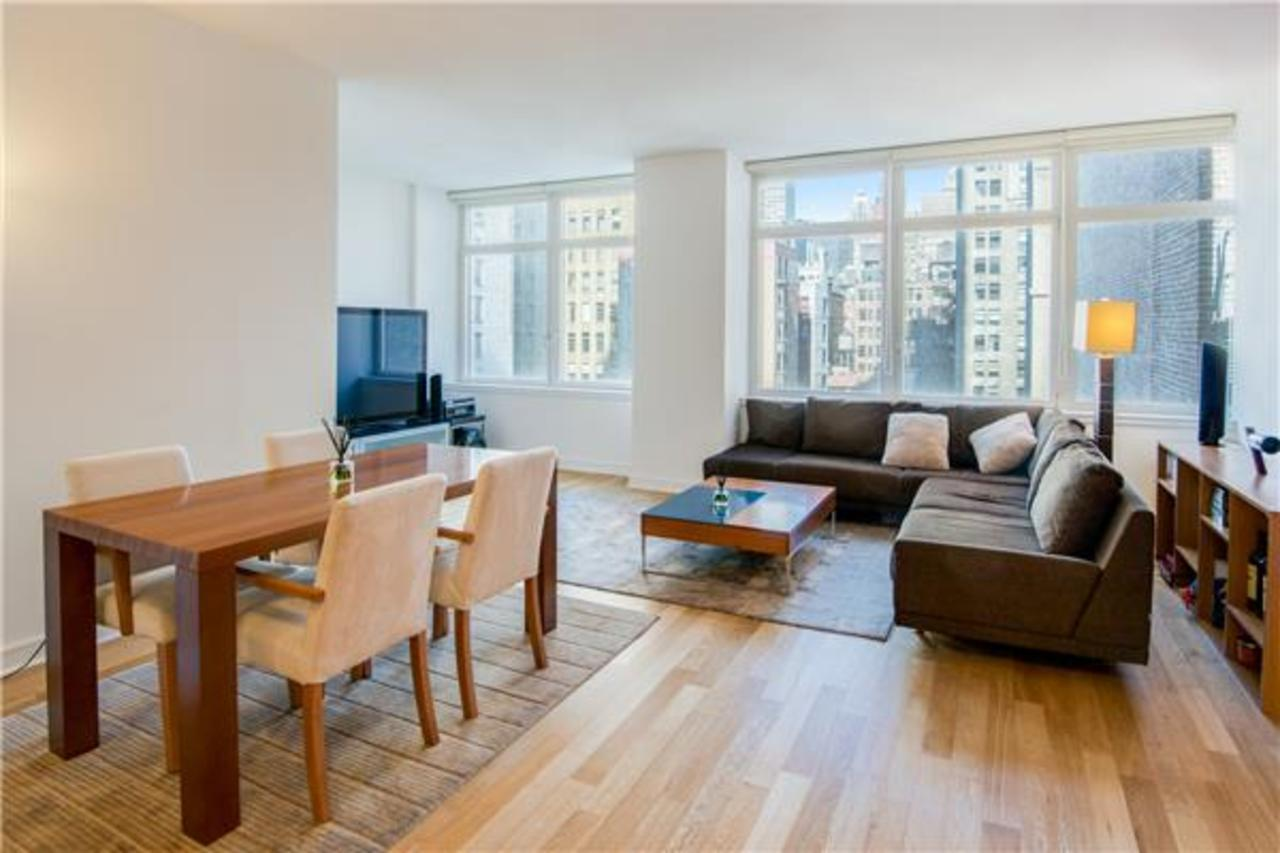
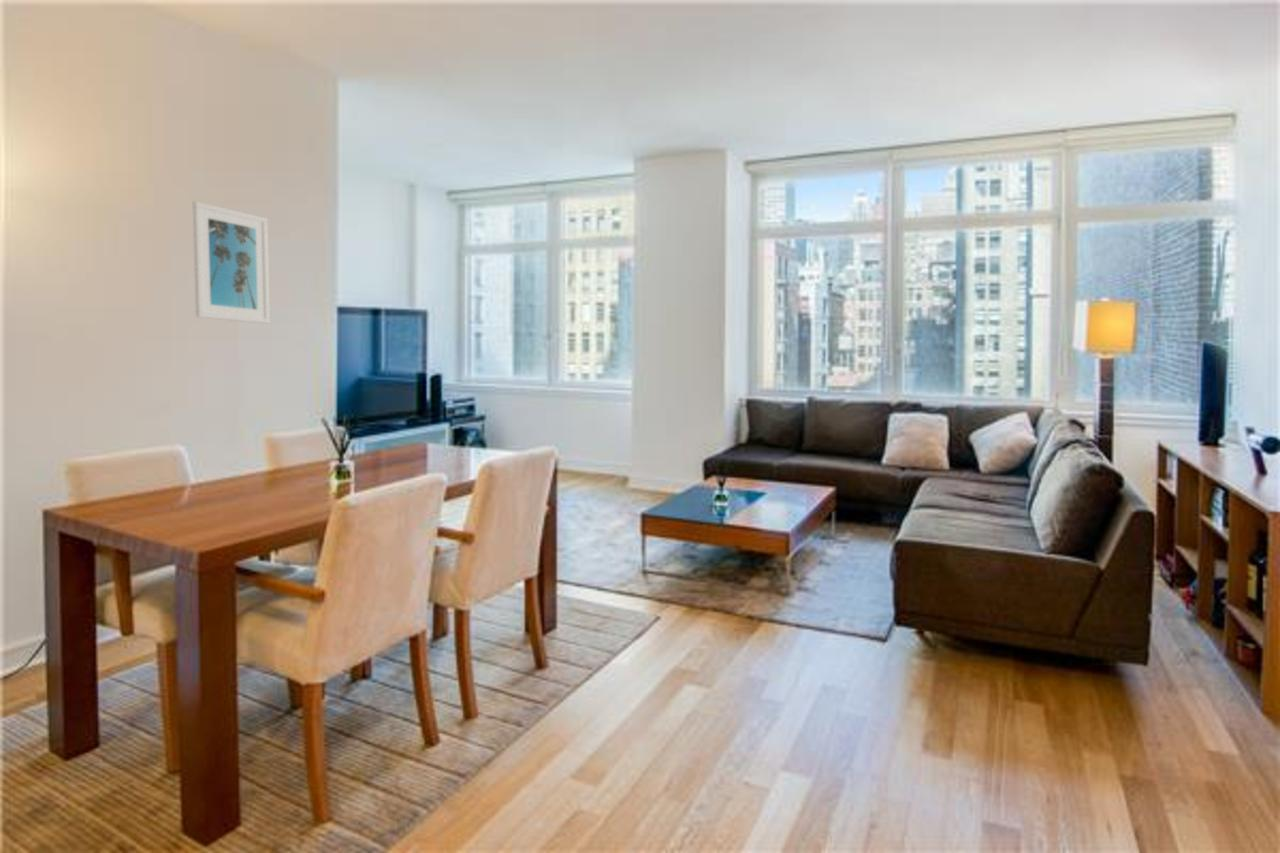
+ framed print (233, 265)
